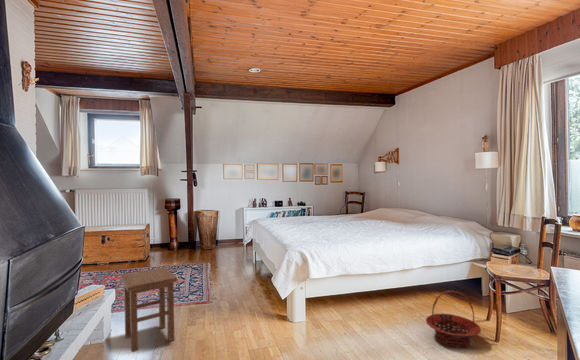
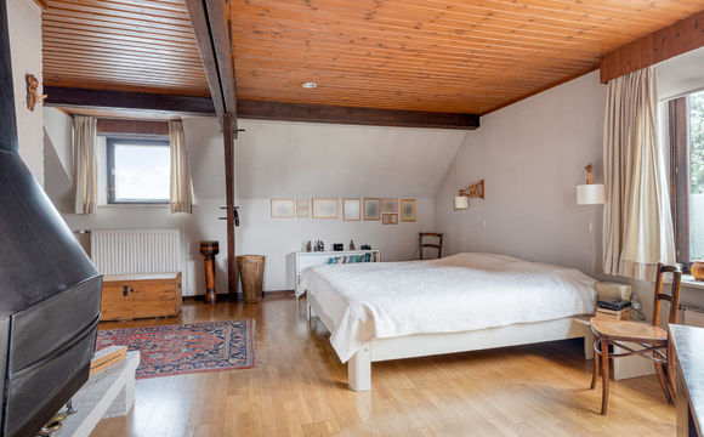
- basket (452, 315)
- stool (148, 305)
